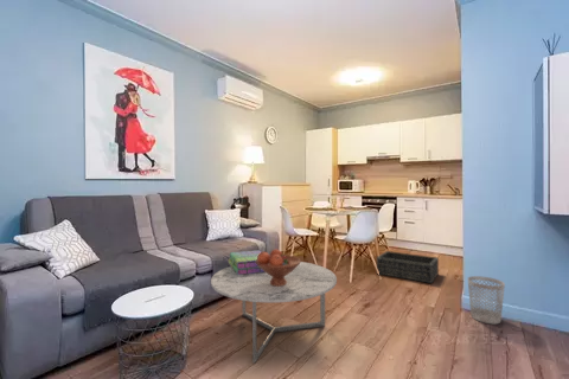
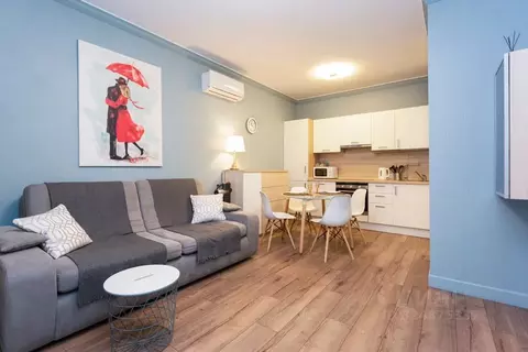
- fruit bowl (277, 266)
- basket (407, 265)
- stack of books (249, 261)
- wastebasket (485, 298)
- coffee table (274, 301)
